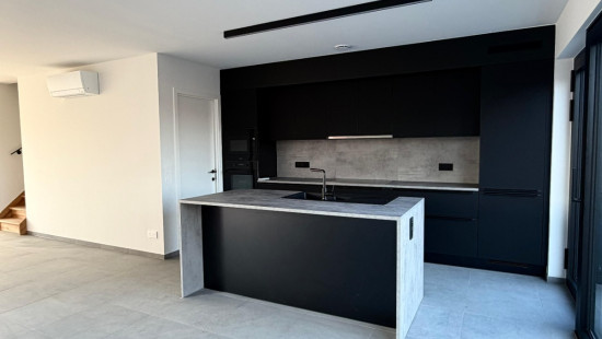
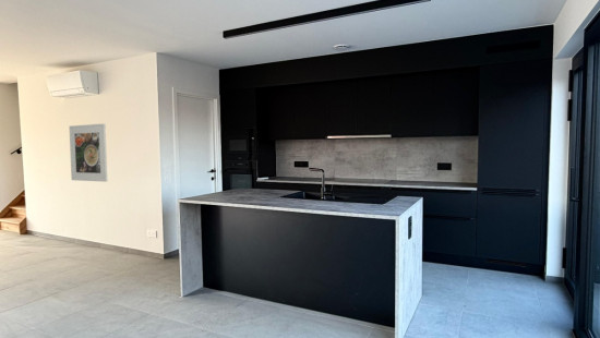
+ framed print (87, 153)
